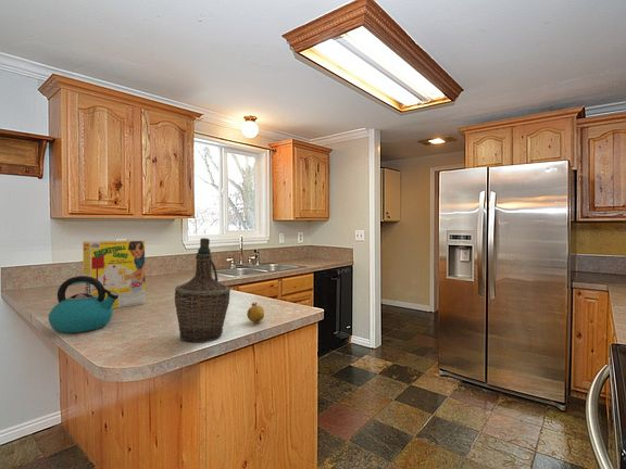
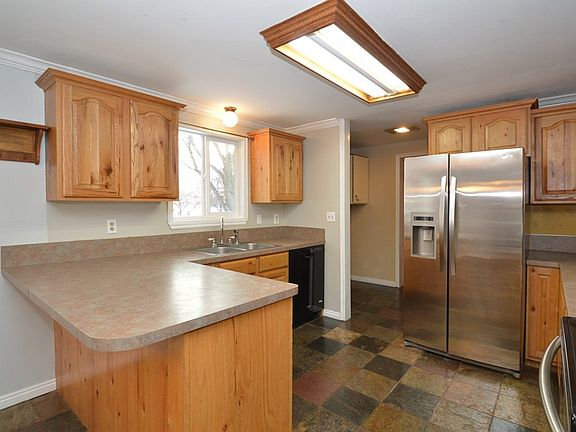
- fruit (255, 312)
- cereal box (115, 272)
- bottle (202, 287)
- kettle (86, 301)
